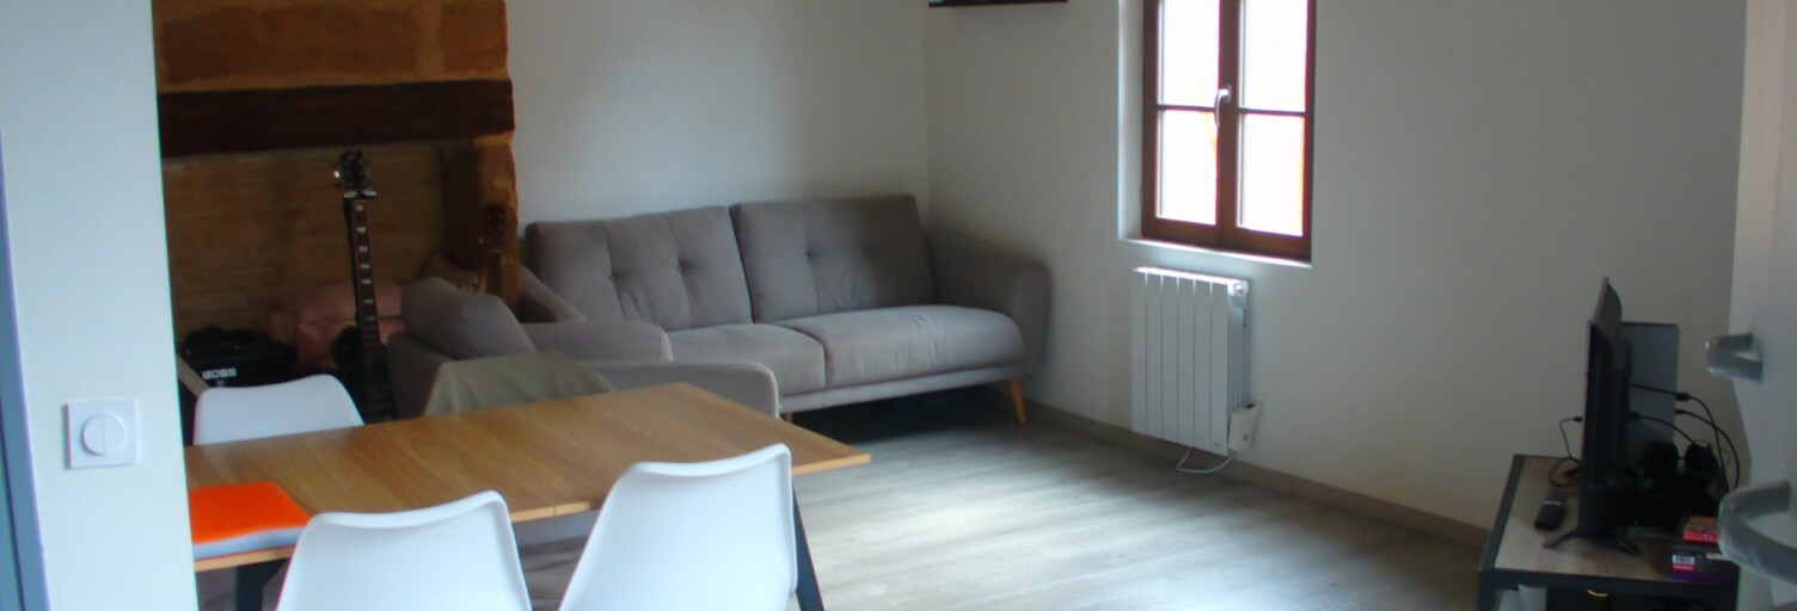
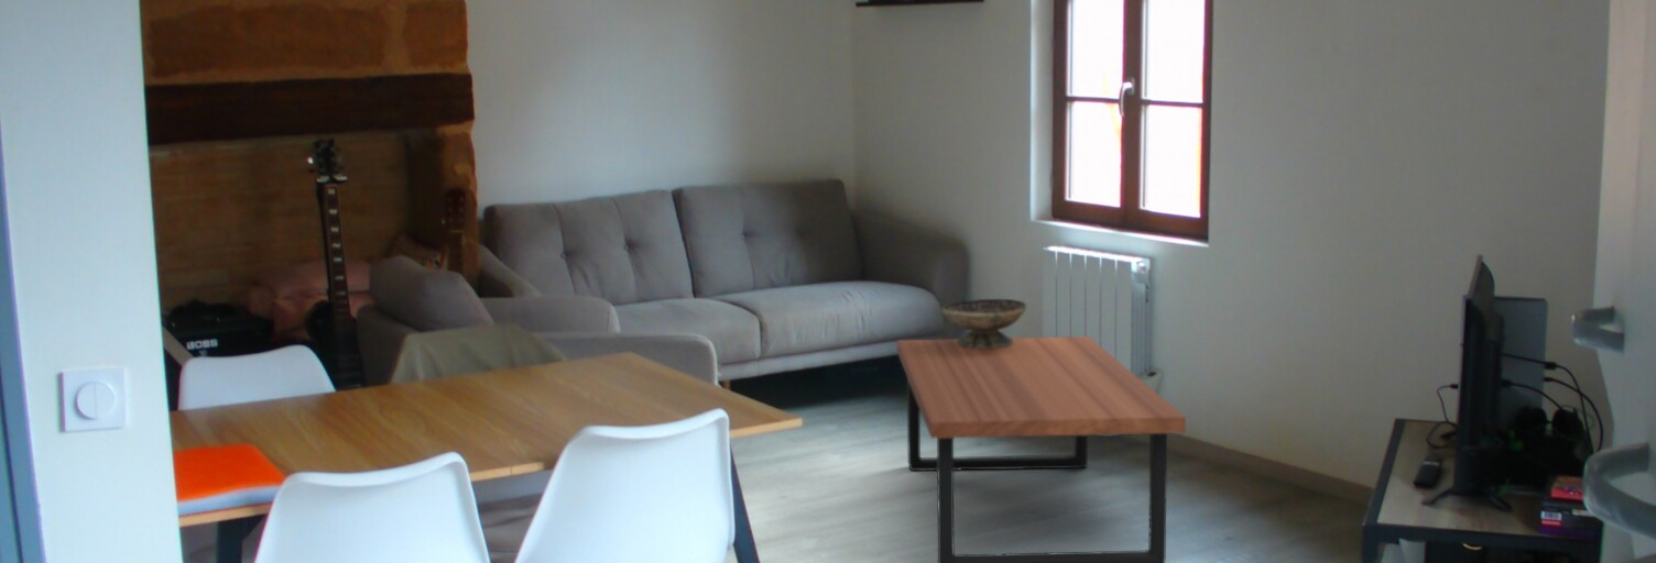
+ decorative bowl (983, 323)
+ coffee table (1021, 435)
